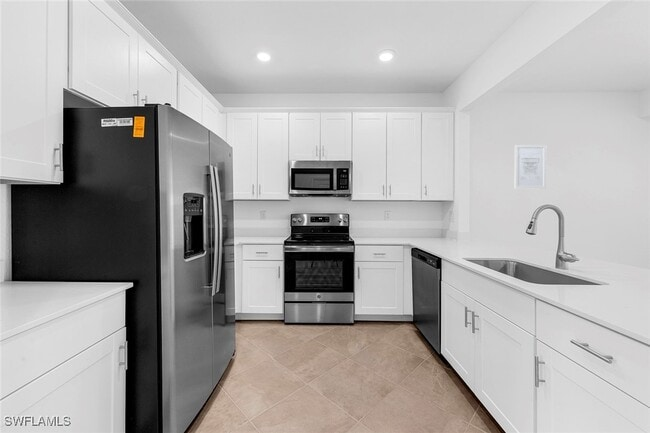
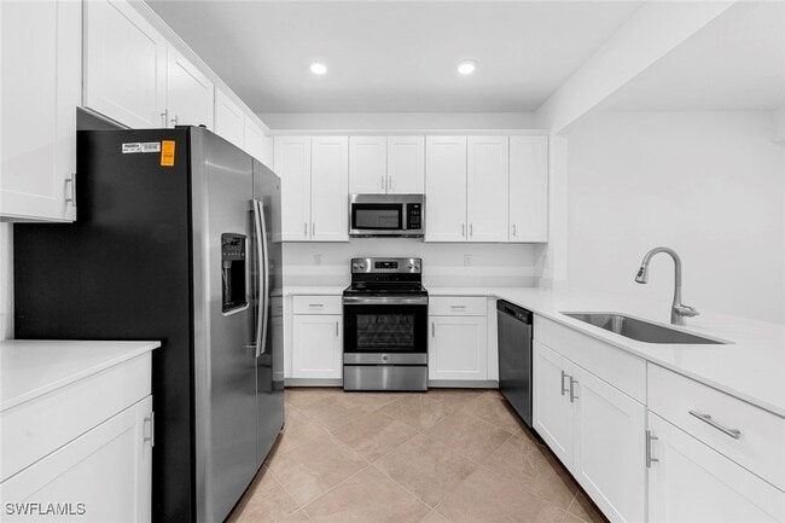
- wall art (530, 166)
